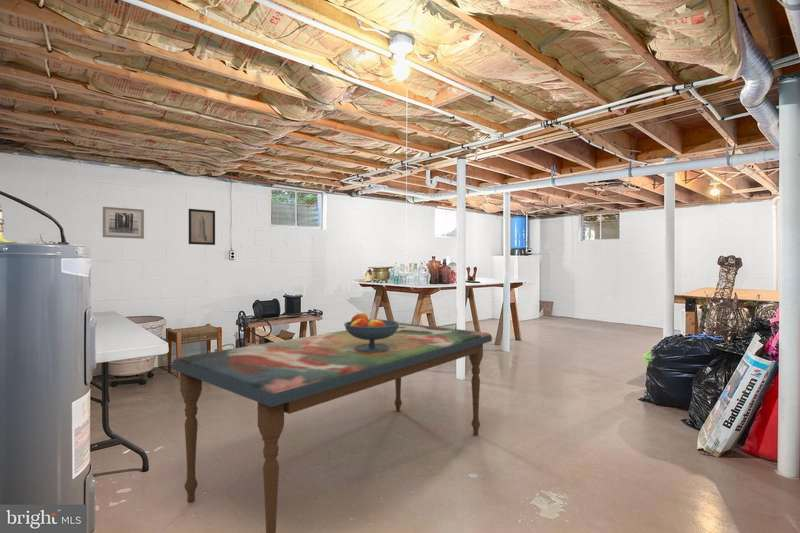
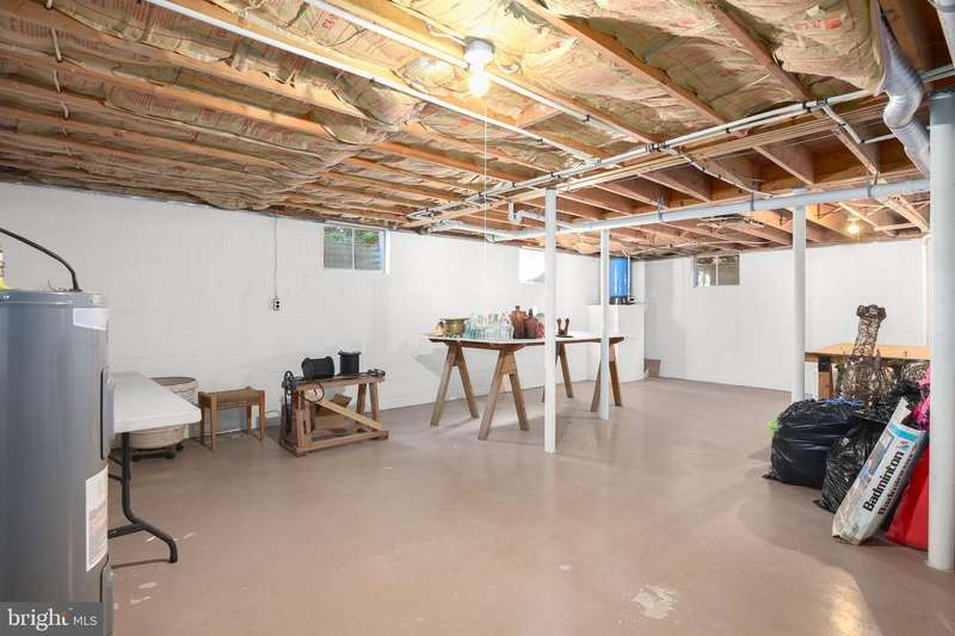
- wall art (202, 227)
- dining table (354, 392)
- wall art (123, 223)
- fruit bowl (372, 331)
